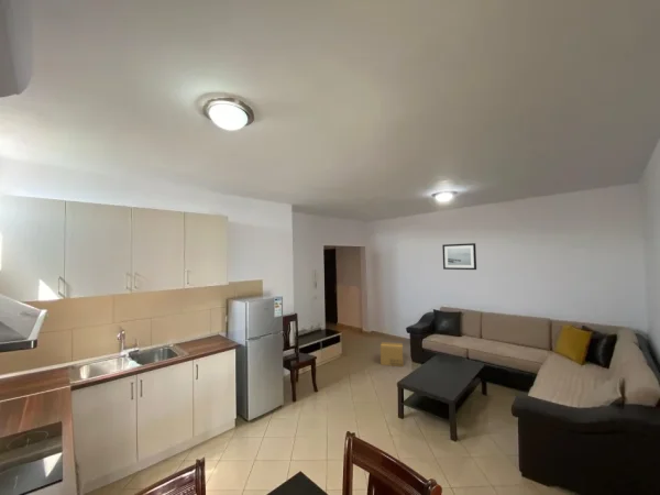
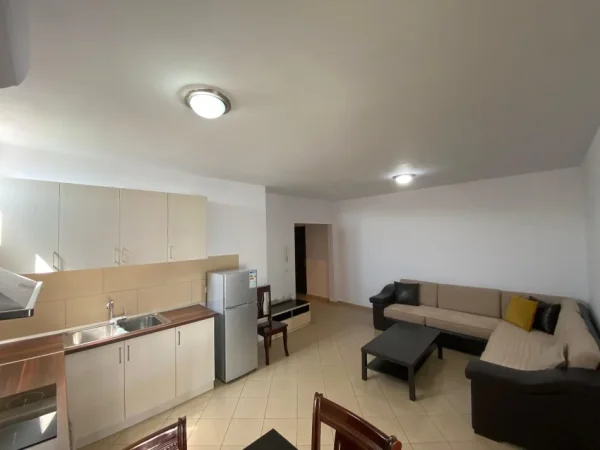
- wall art (459, 256)
- cardboard box (392, 353)
